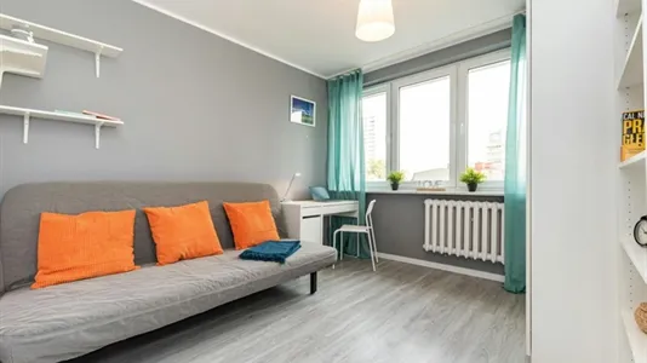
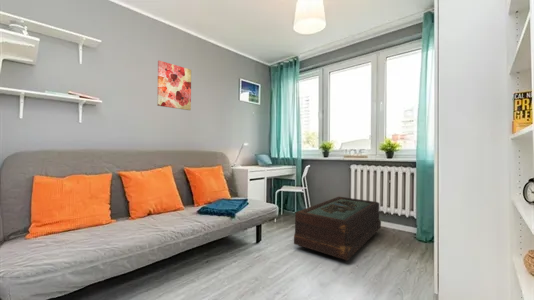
+ coffee table (341, 222)
+ wall art (175, 86)
